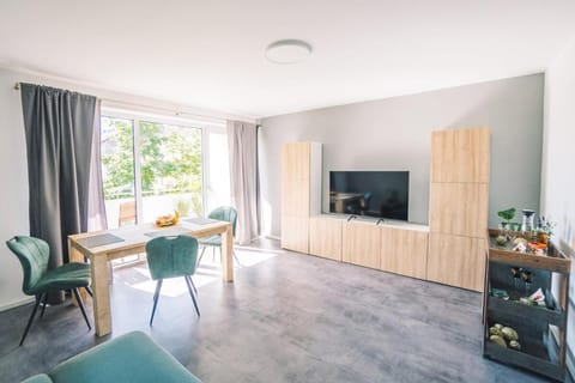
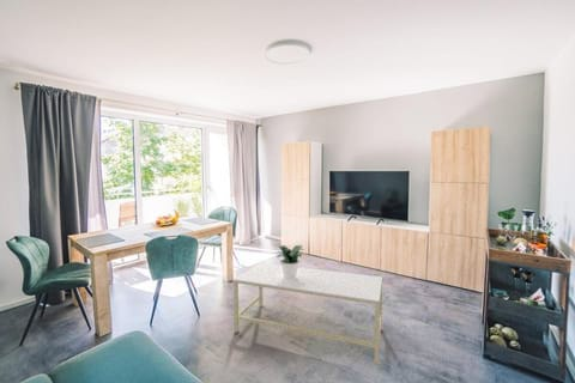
+ potted plant (290, 261)
+ coffee table (308, 293)
